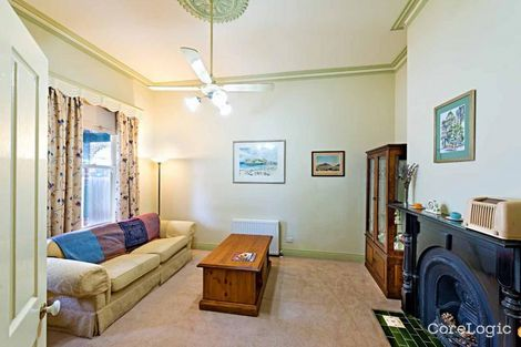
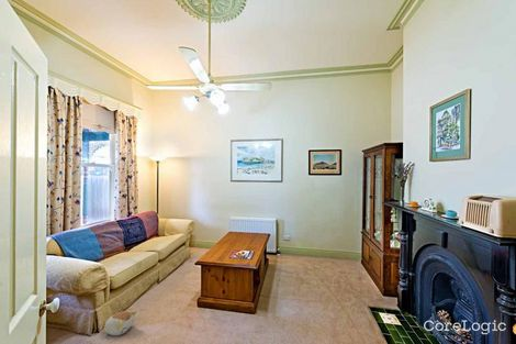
+ plush toy (117, 321)
